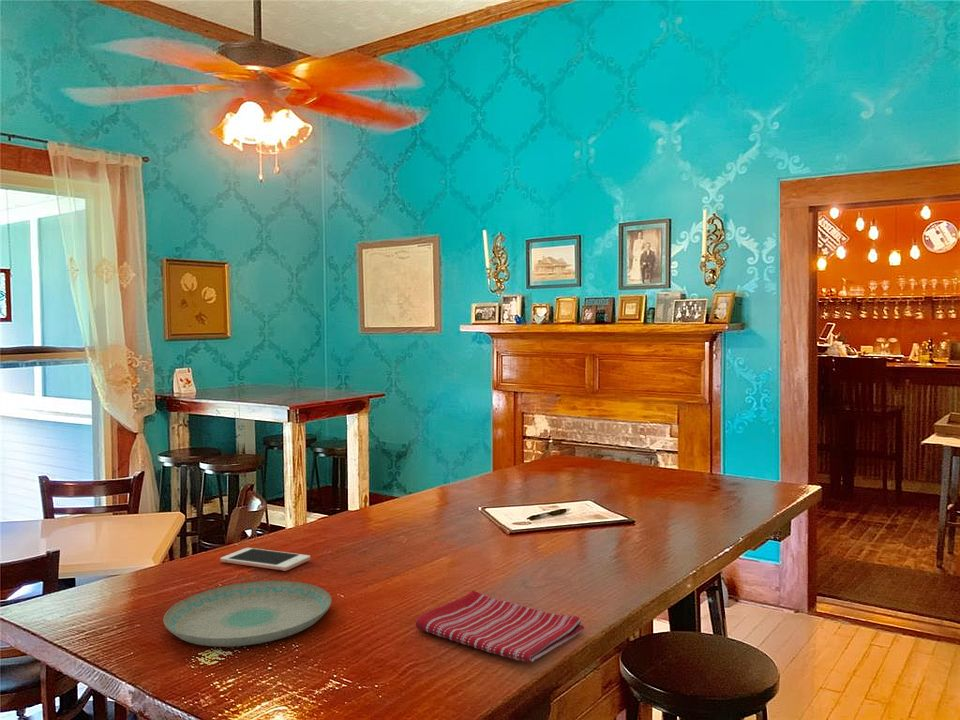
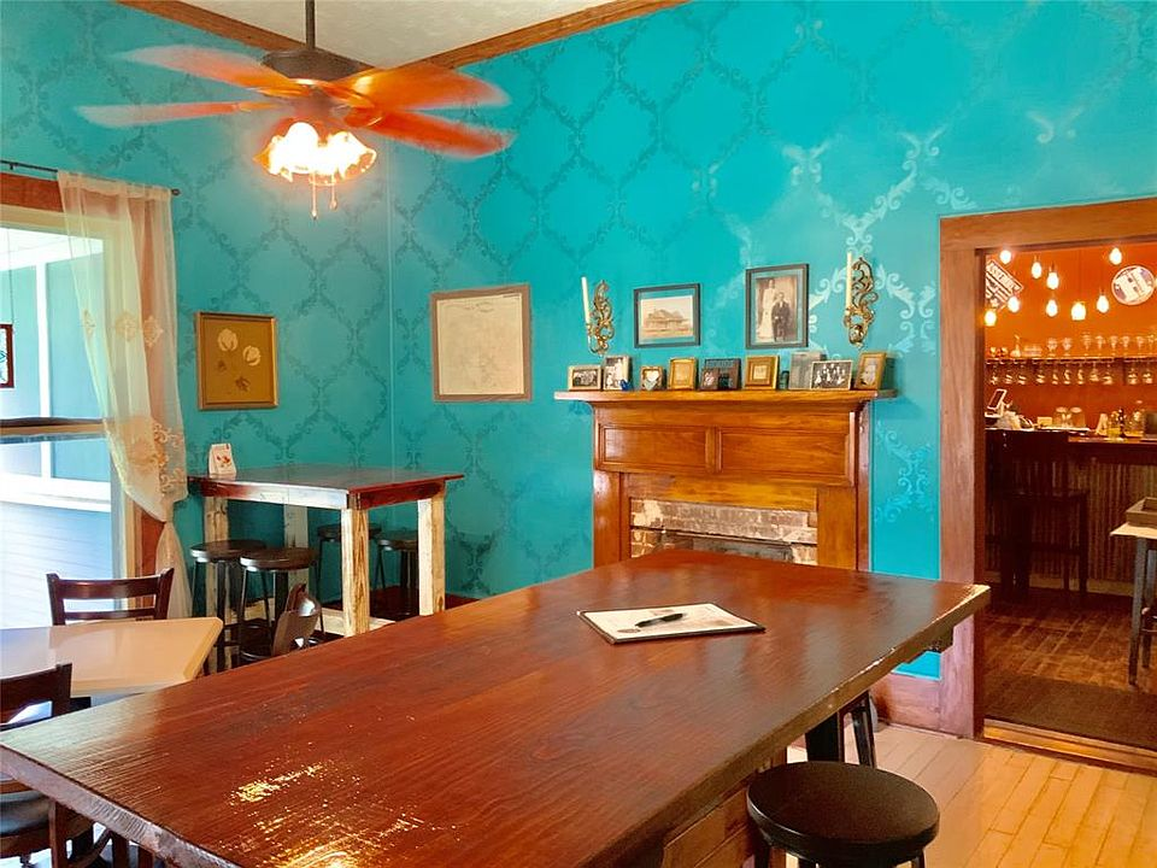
- cell phone (265, 558)
- plate (250, 612)
- dish towel (498, 623)
